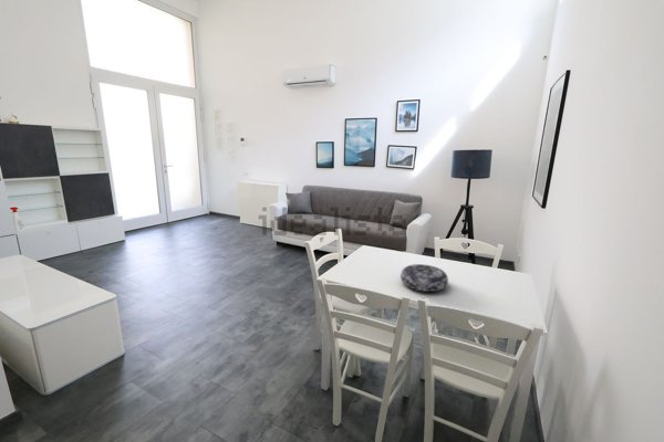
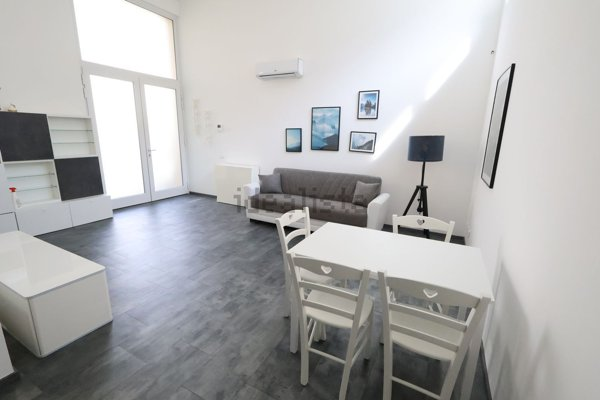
- decorative bowl (423, 277)
